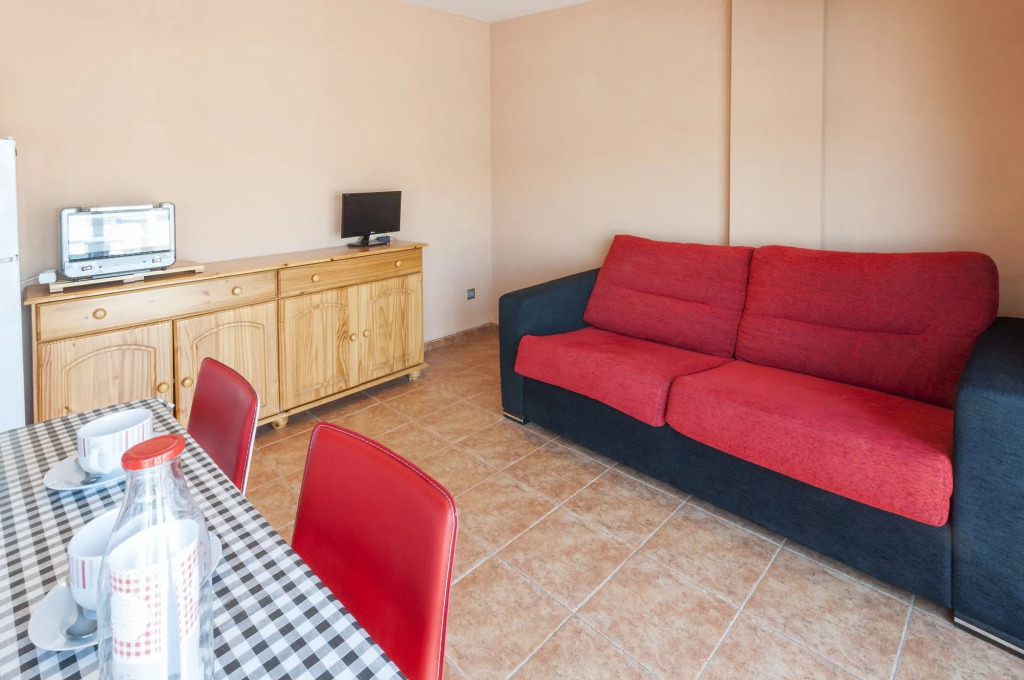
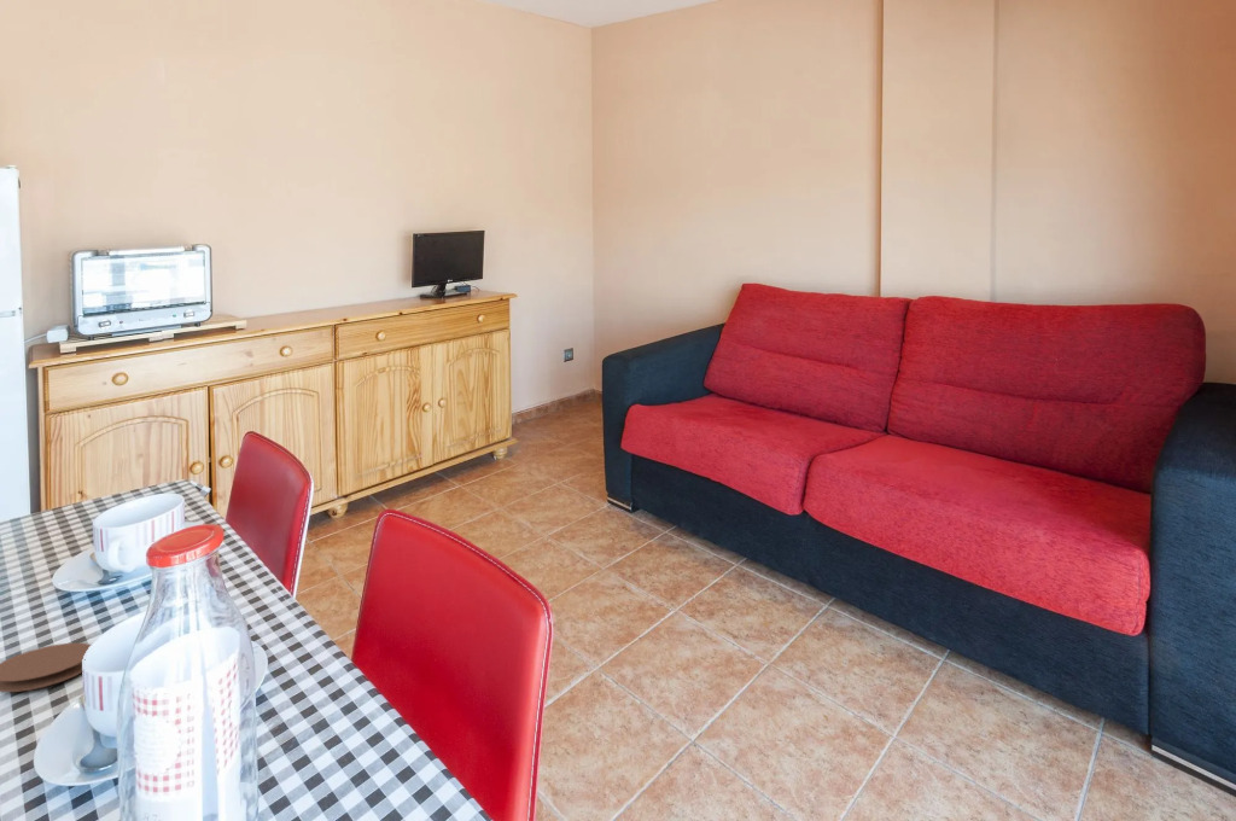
+ coaster (43, 665)
